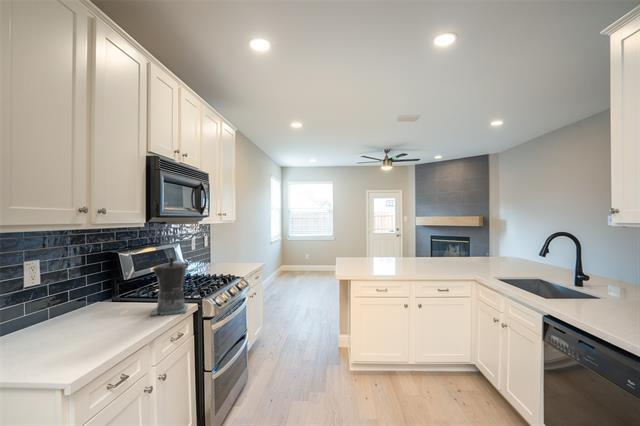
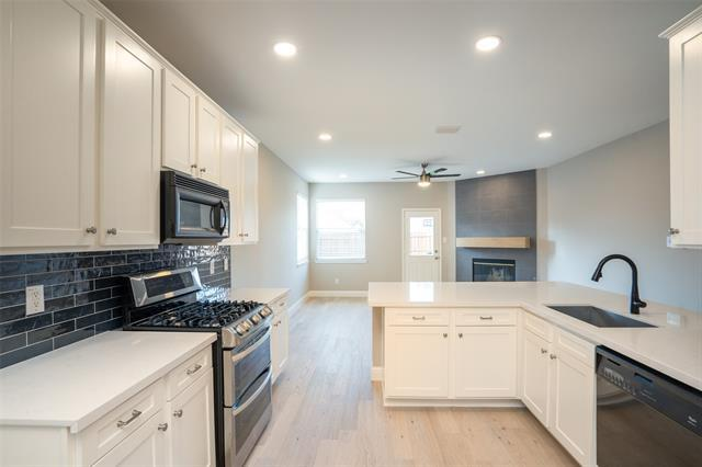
- coffee maker (171, 283)
